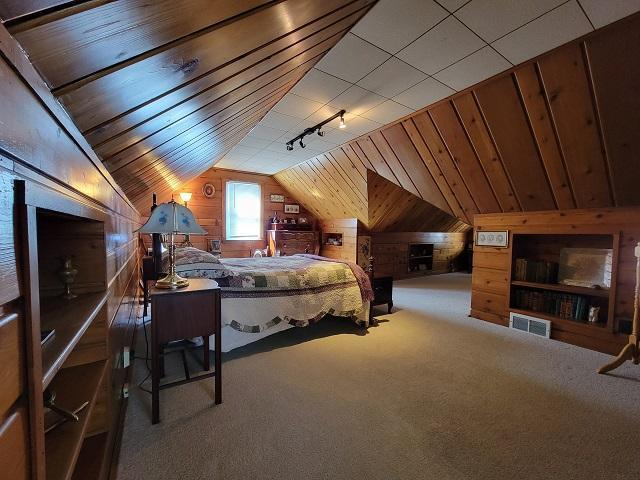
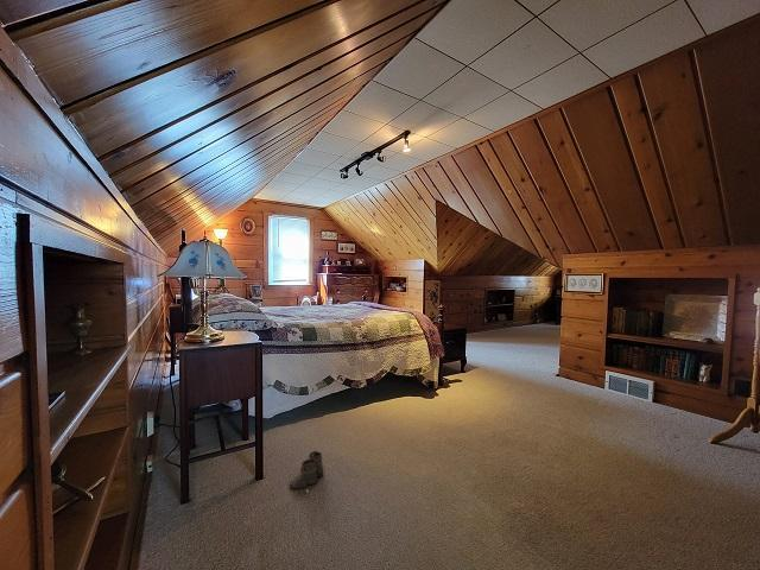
+ boots (308, 466)
